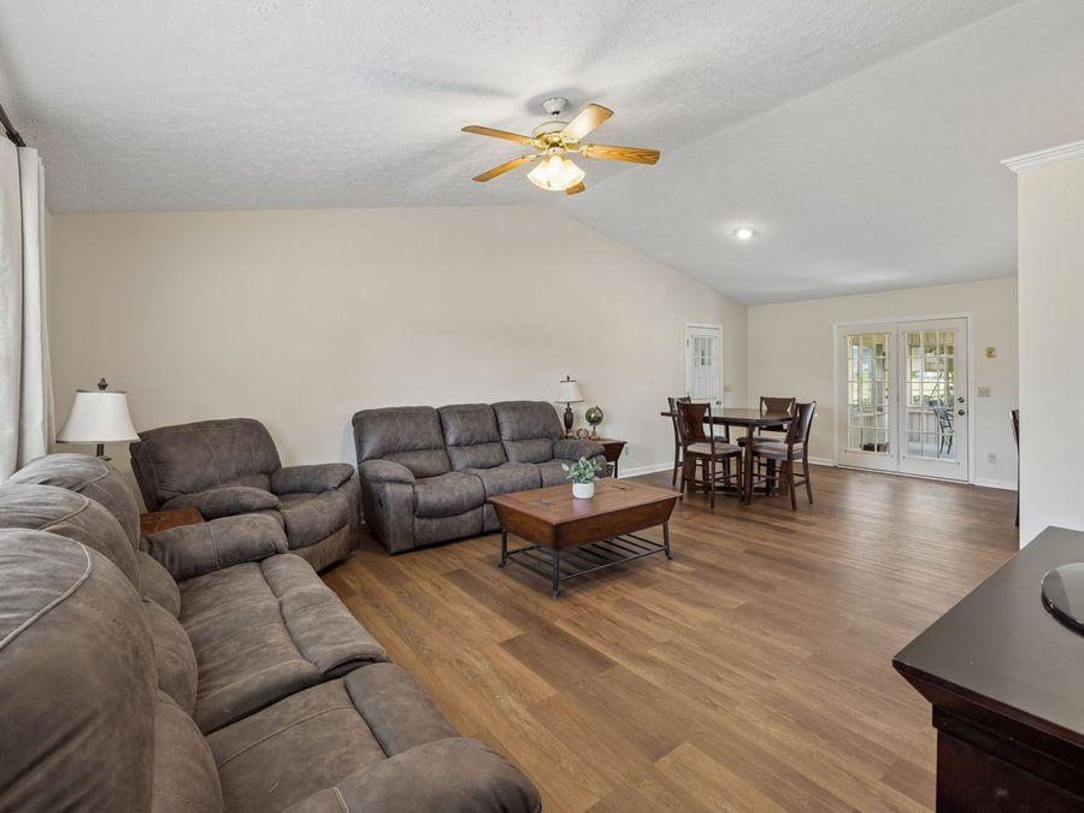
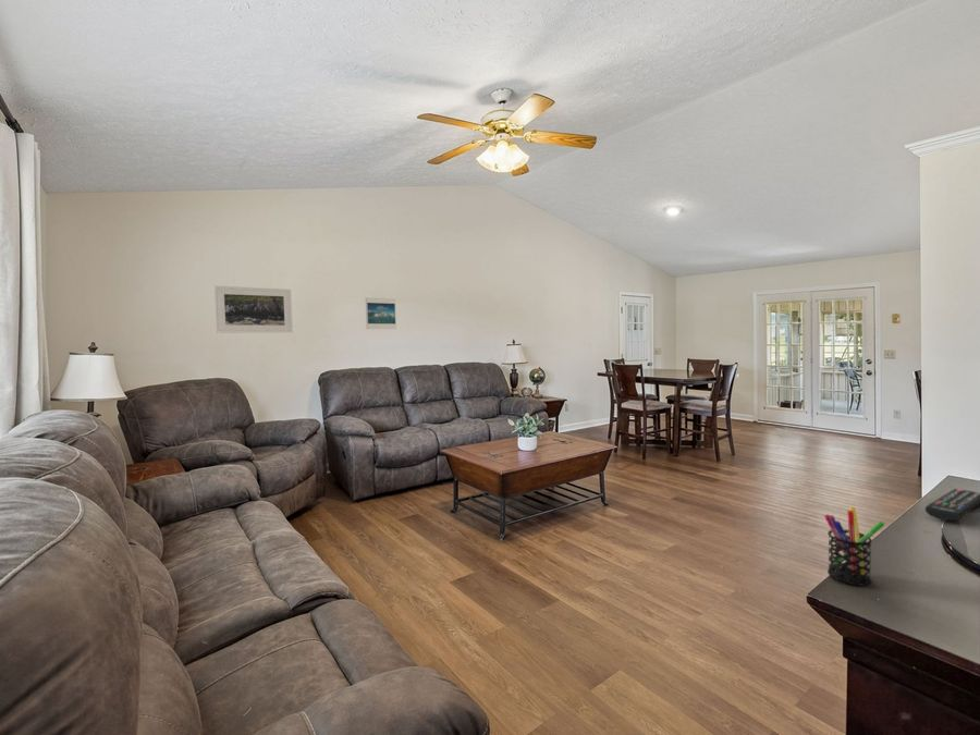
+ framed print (380, 314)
+ pen holder (854, 542)
+ remote control (957, 503)
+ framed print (255, 309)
